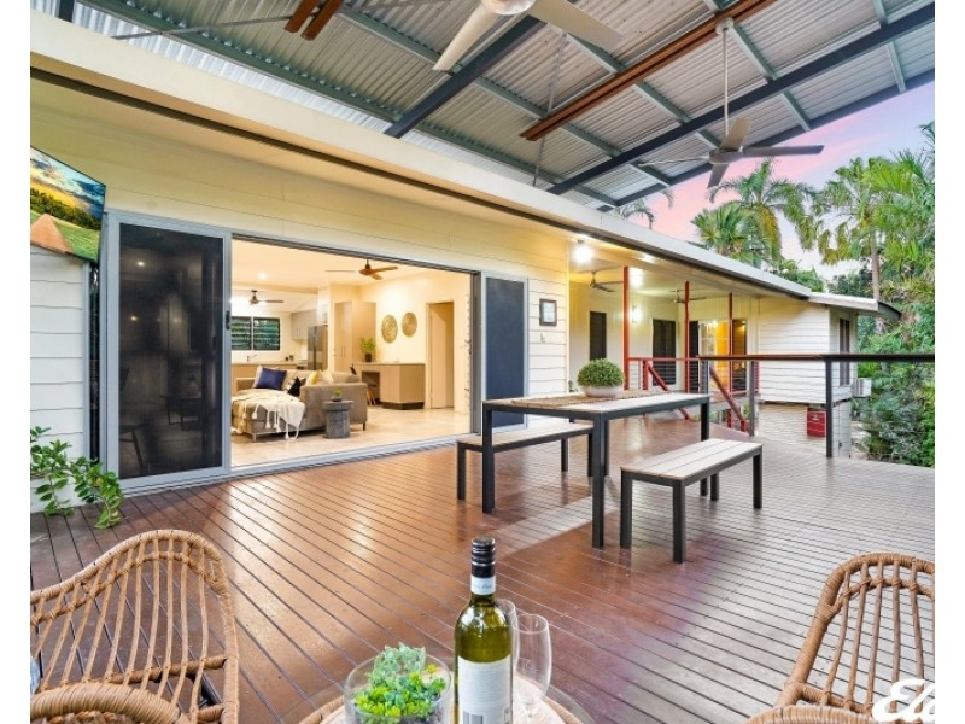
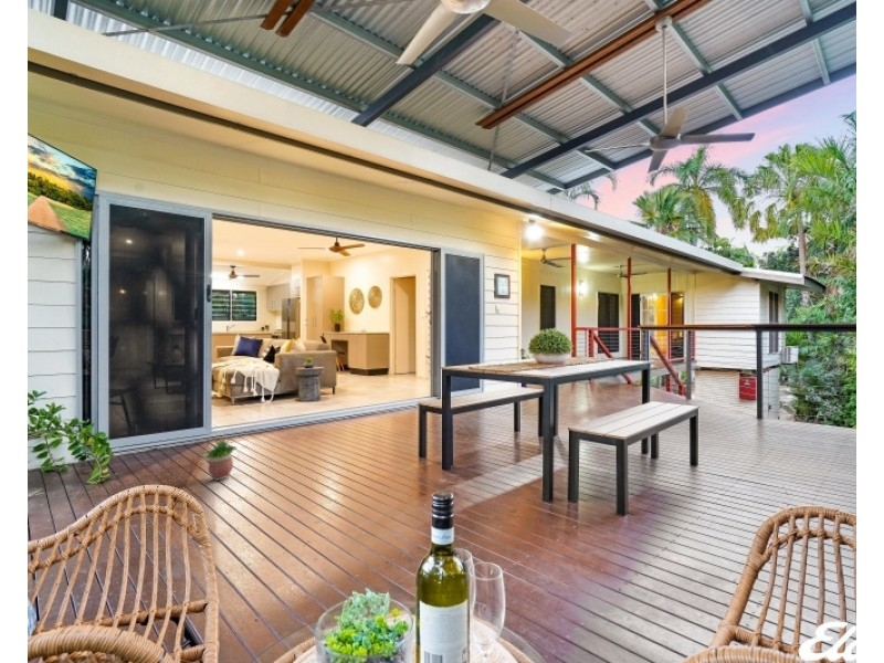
+ potted plant (219, 459)
